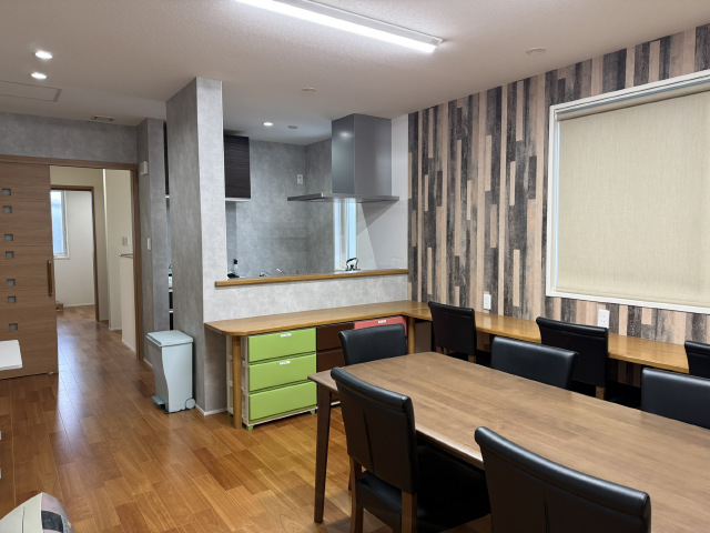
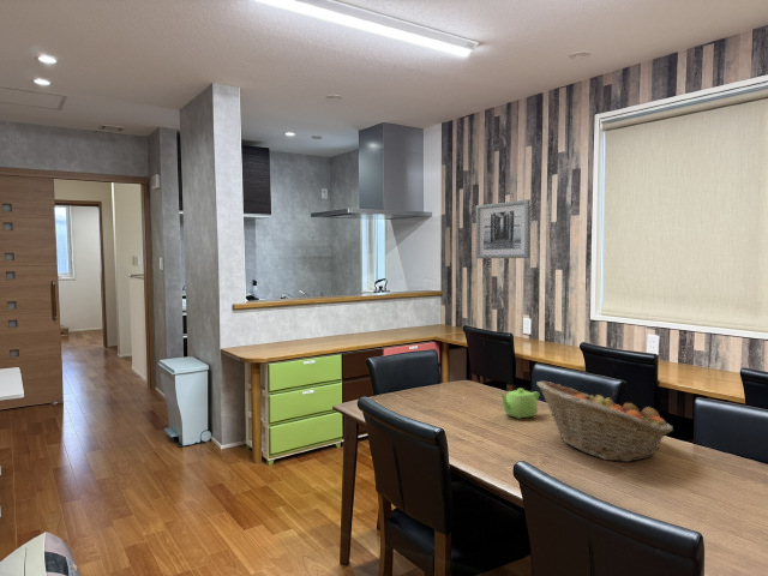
+ teapot (518, 402)
+ fruit basket (599, 414)
+ wall art (500, 230)
